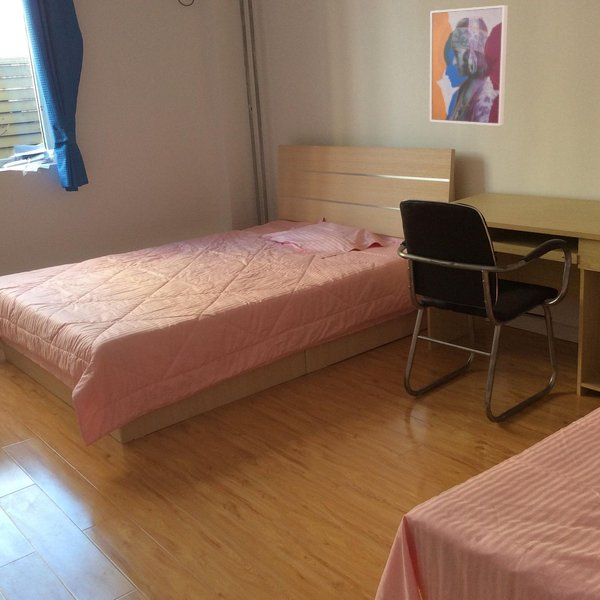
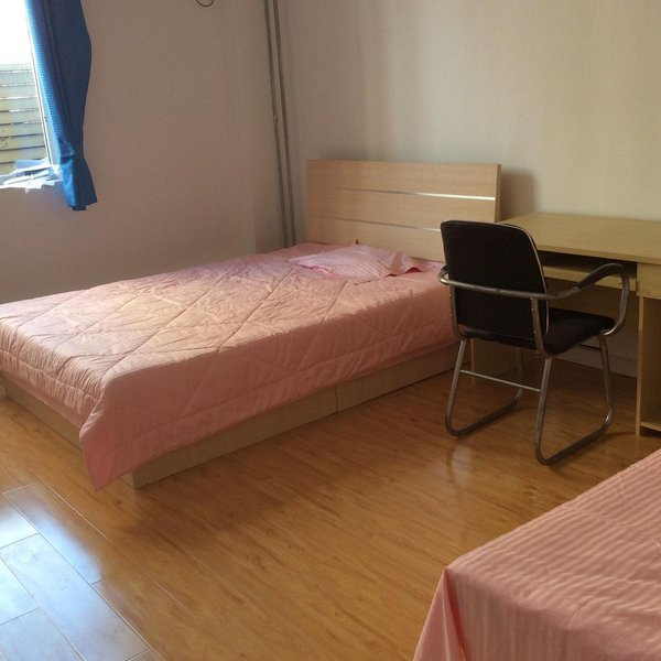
- wall art (466, 67)
